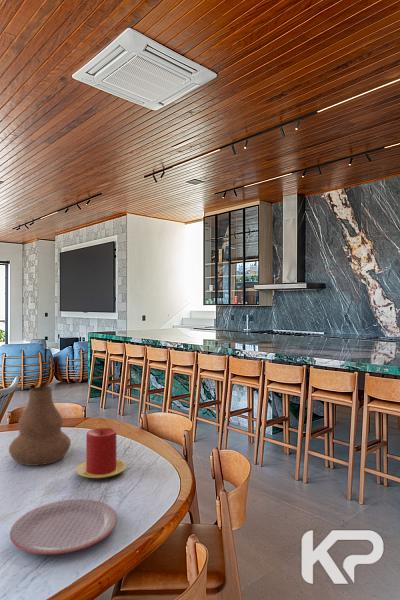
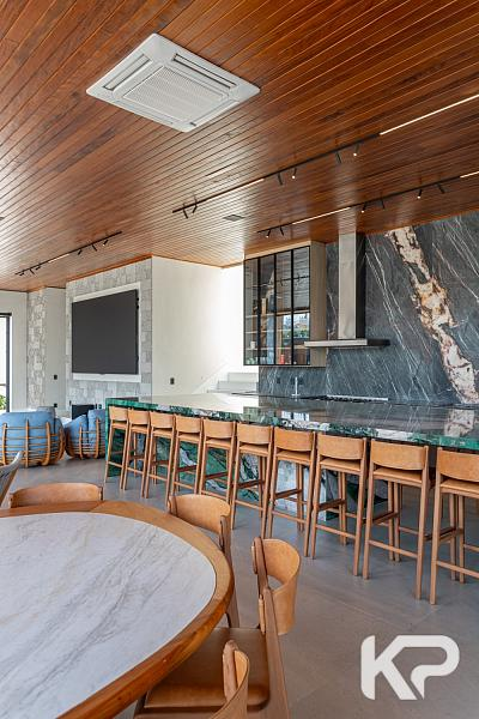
- plate (65, 526)
- vase (40, 423)
- candle (101, 451)
